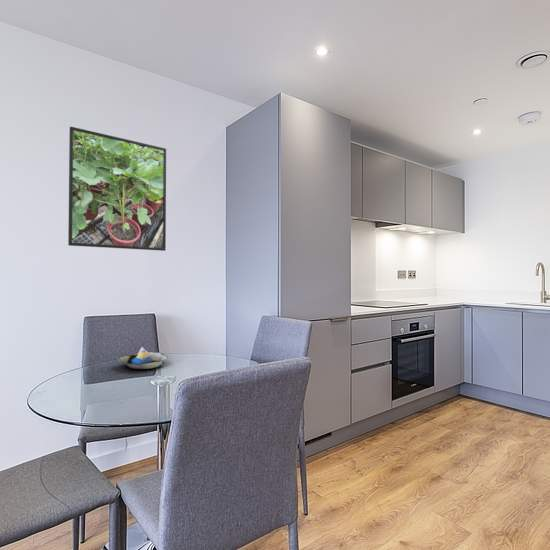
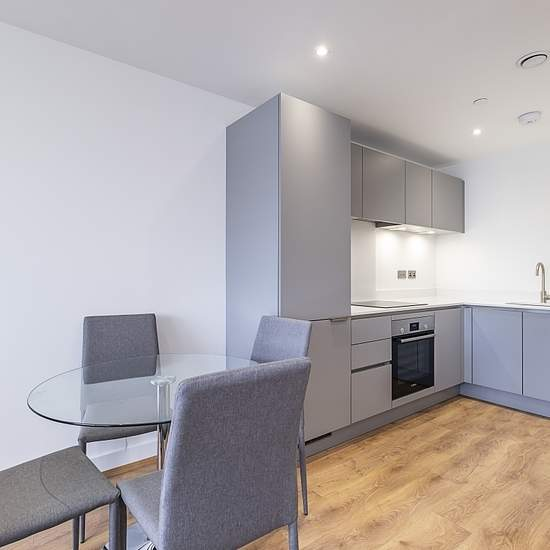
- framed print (121, 193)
- decorative bowl (138, 356)
